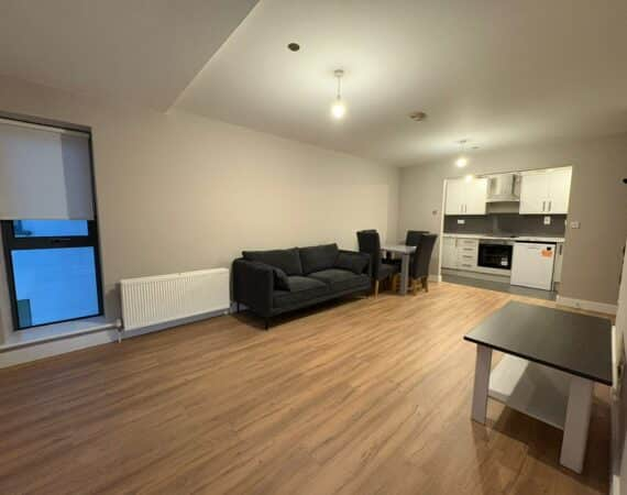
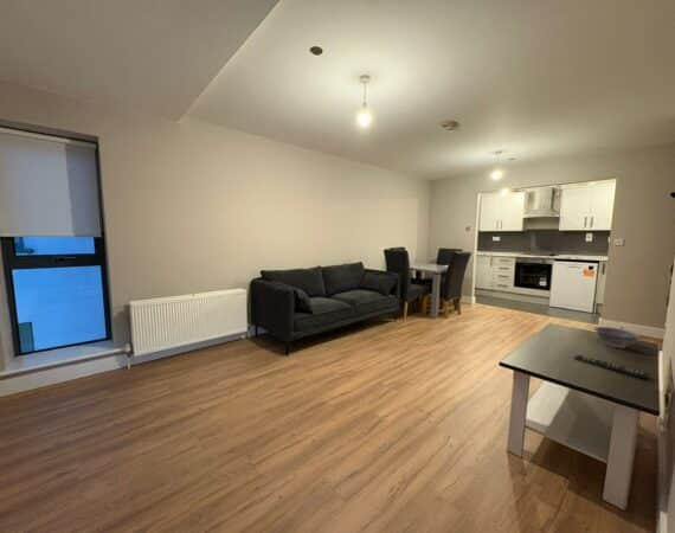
+ decorative bowl (616, 338)
+ remote control (609, 365)
